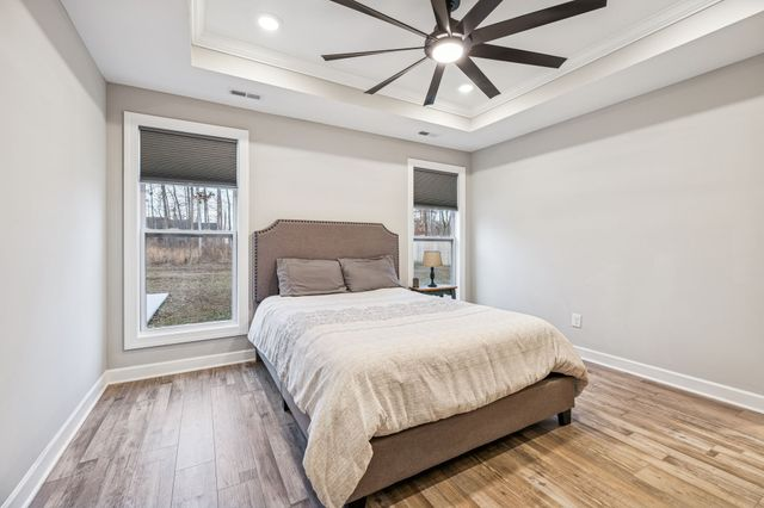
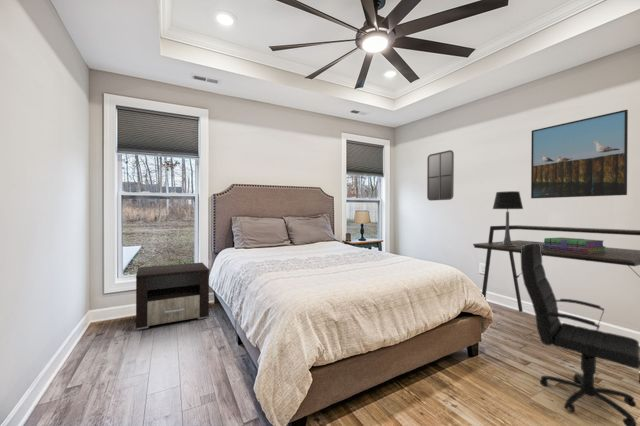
+ table lamp (507, 218)
+ home mirror (440, 176)
+ office chair (576, 320)
+ desk (567, 258)
+ nightstand (173, 292)
+ stack of books (572, 244)
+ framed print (573, 159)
